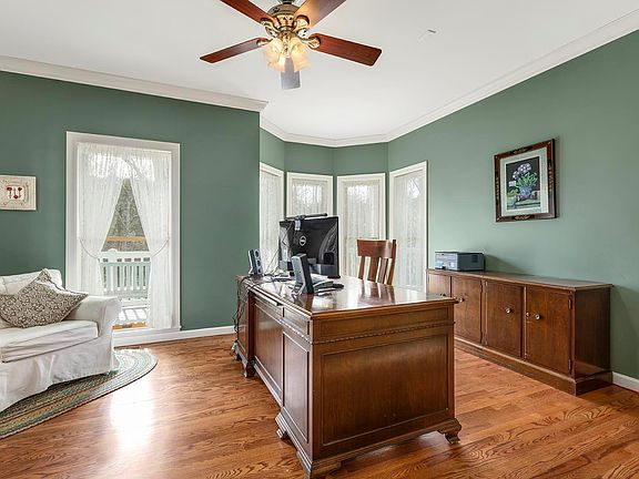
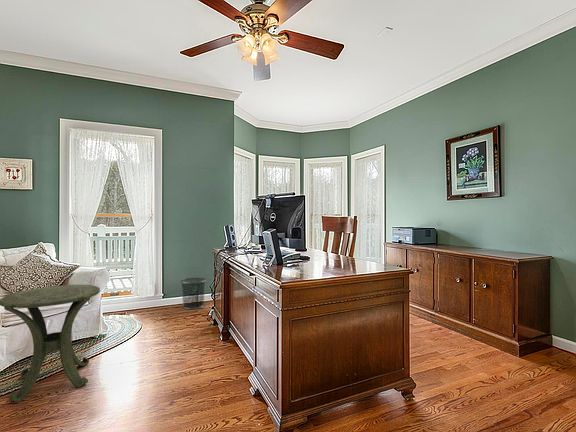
+ waste bin (193, 293)
+ side table (53, 337)
